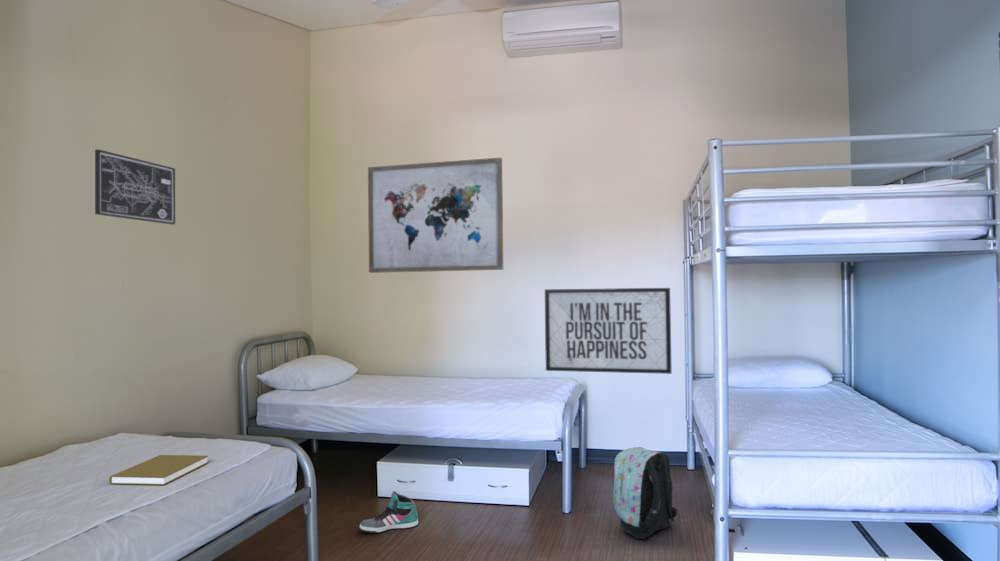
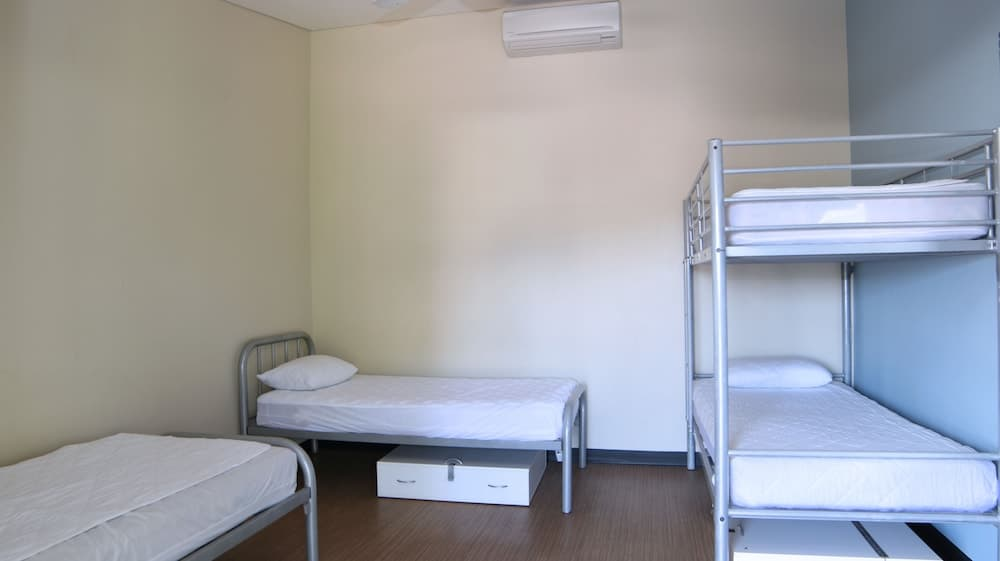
- book (161, 468)
- sneaker (389, 510)
- wall art (433, 216)
- mirror (606, 330)
- backpack (642, 488)
- wall art (138, 189)
